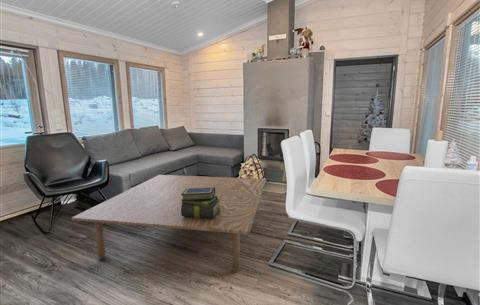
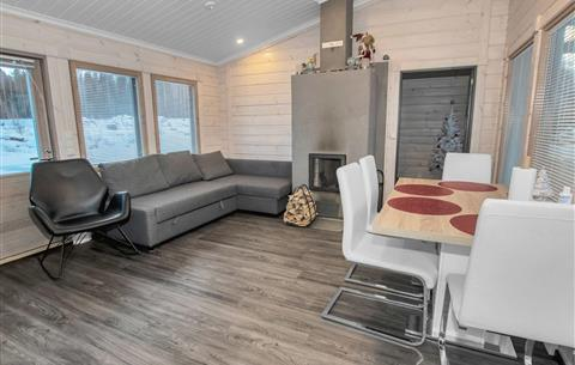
- coffee table (190, 217)
- stack of books (199, 201)
